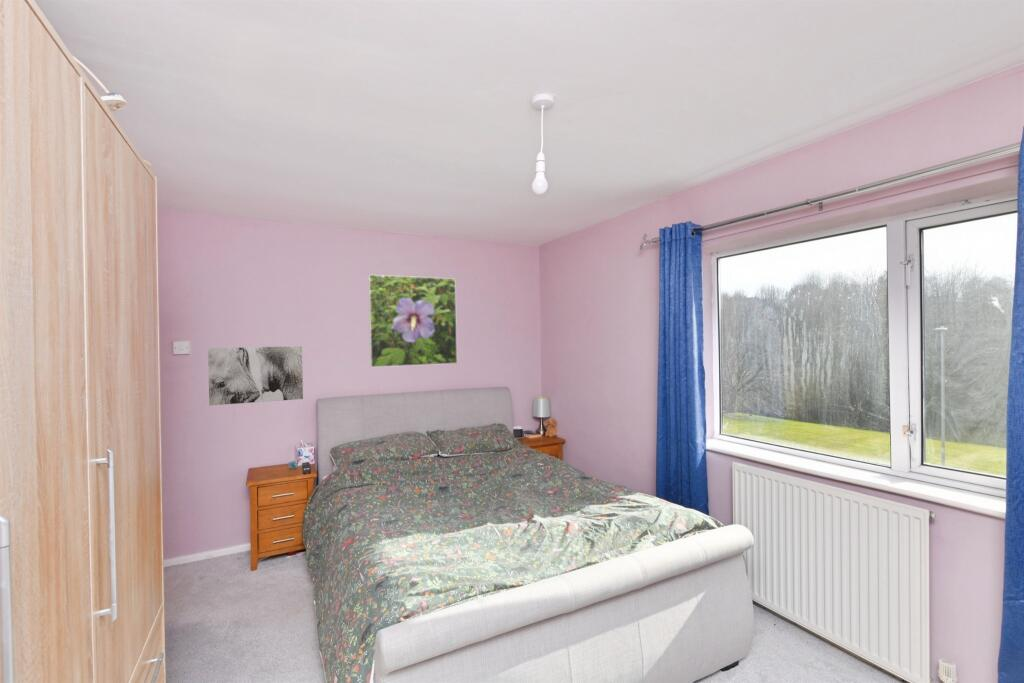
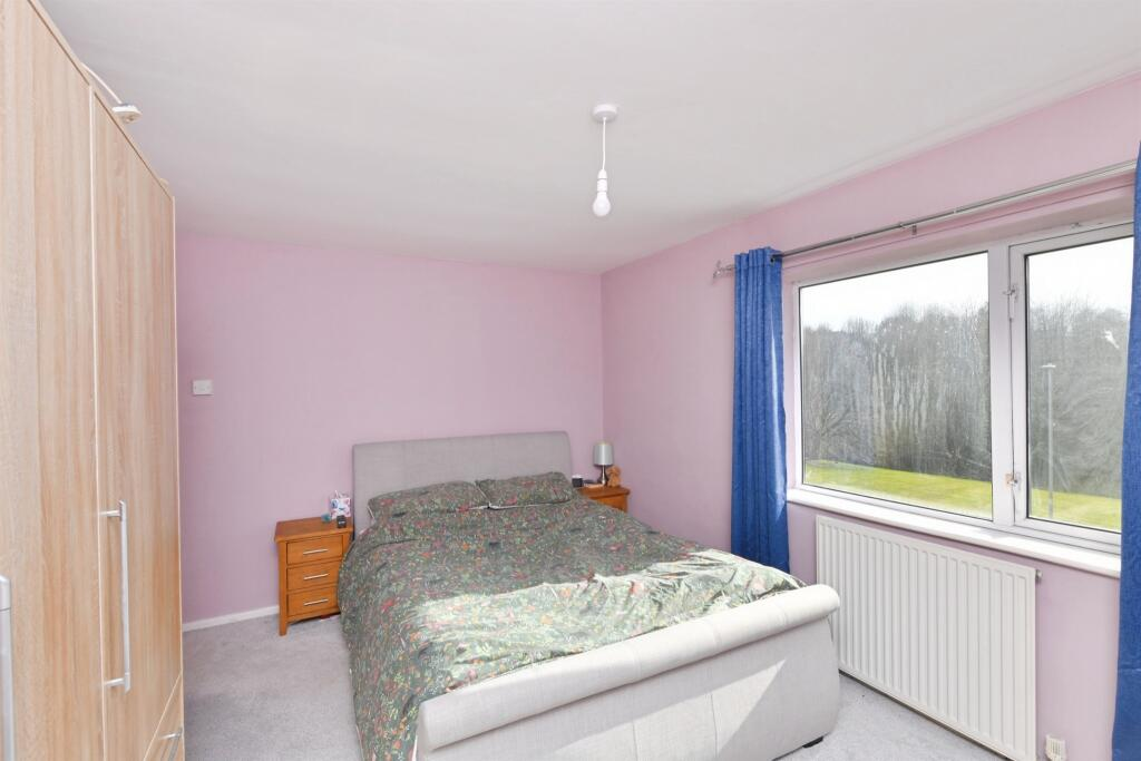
- wall art (257, 374)
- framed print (414, 321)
